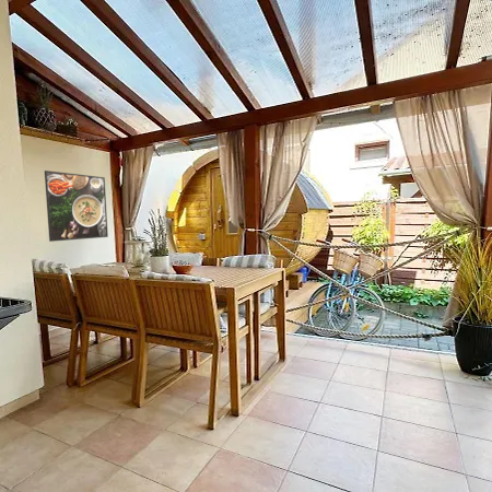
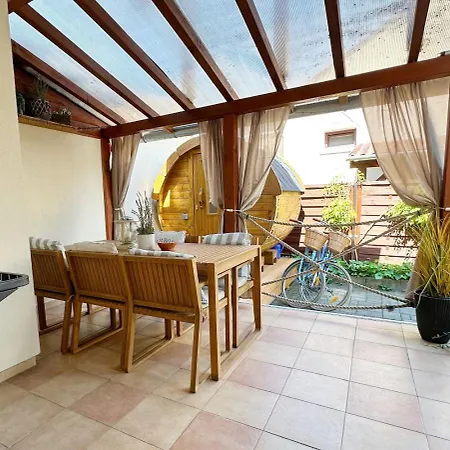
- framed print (79, 207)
